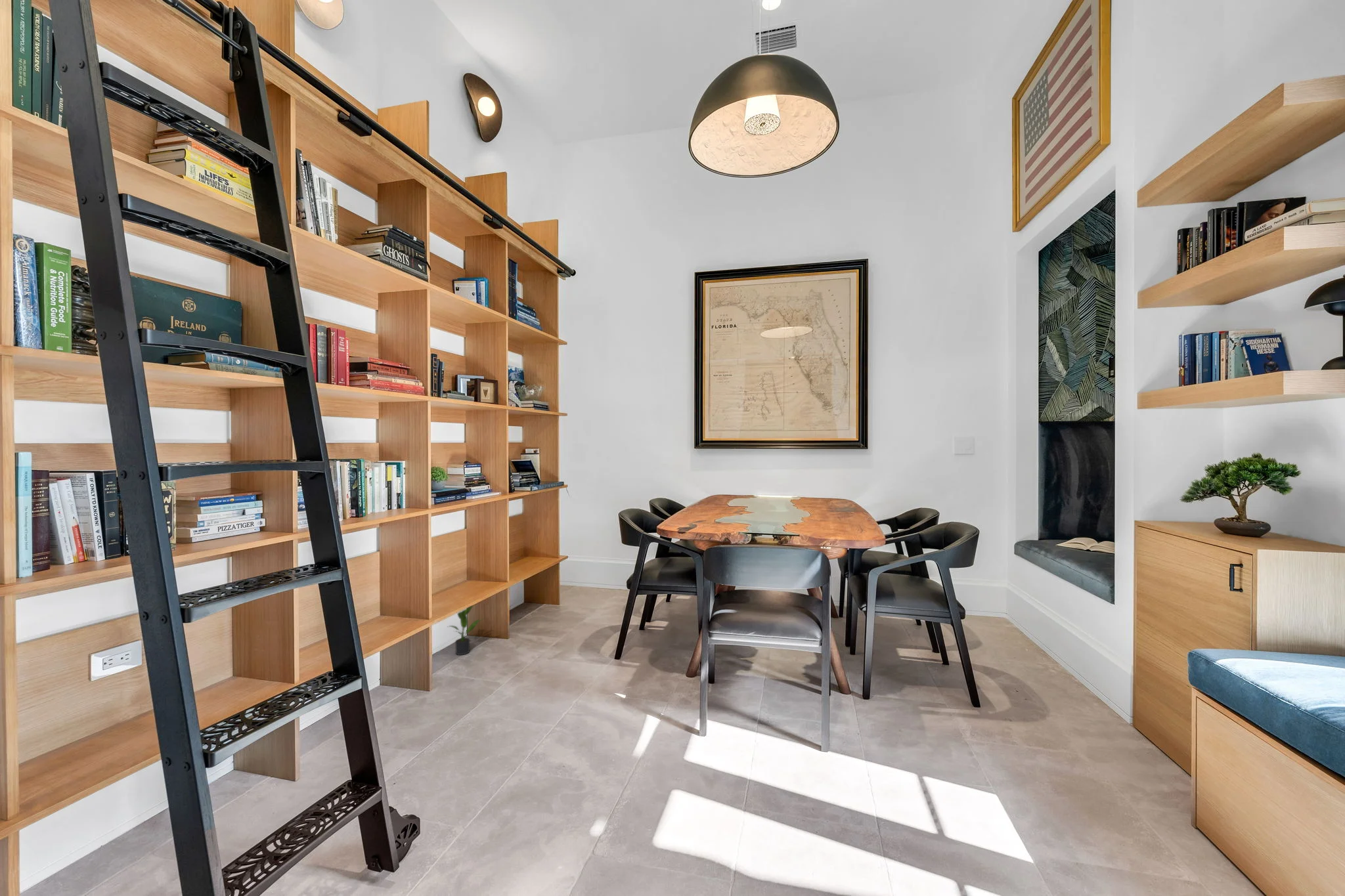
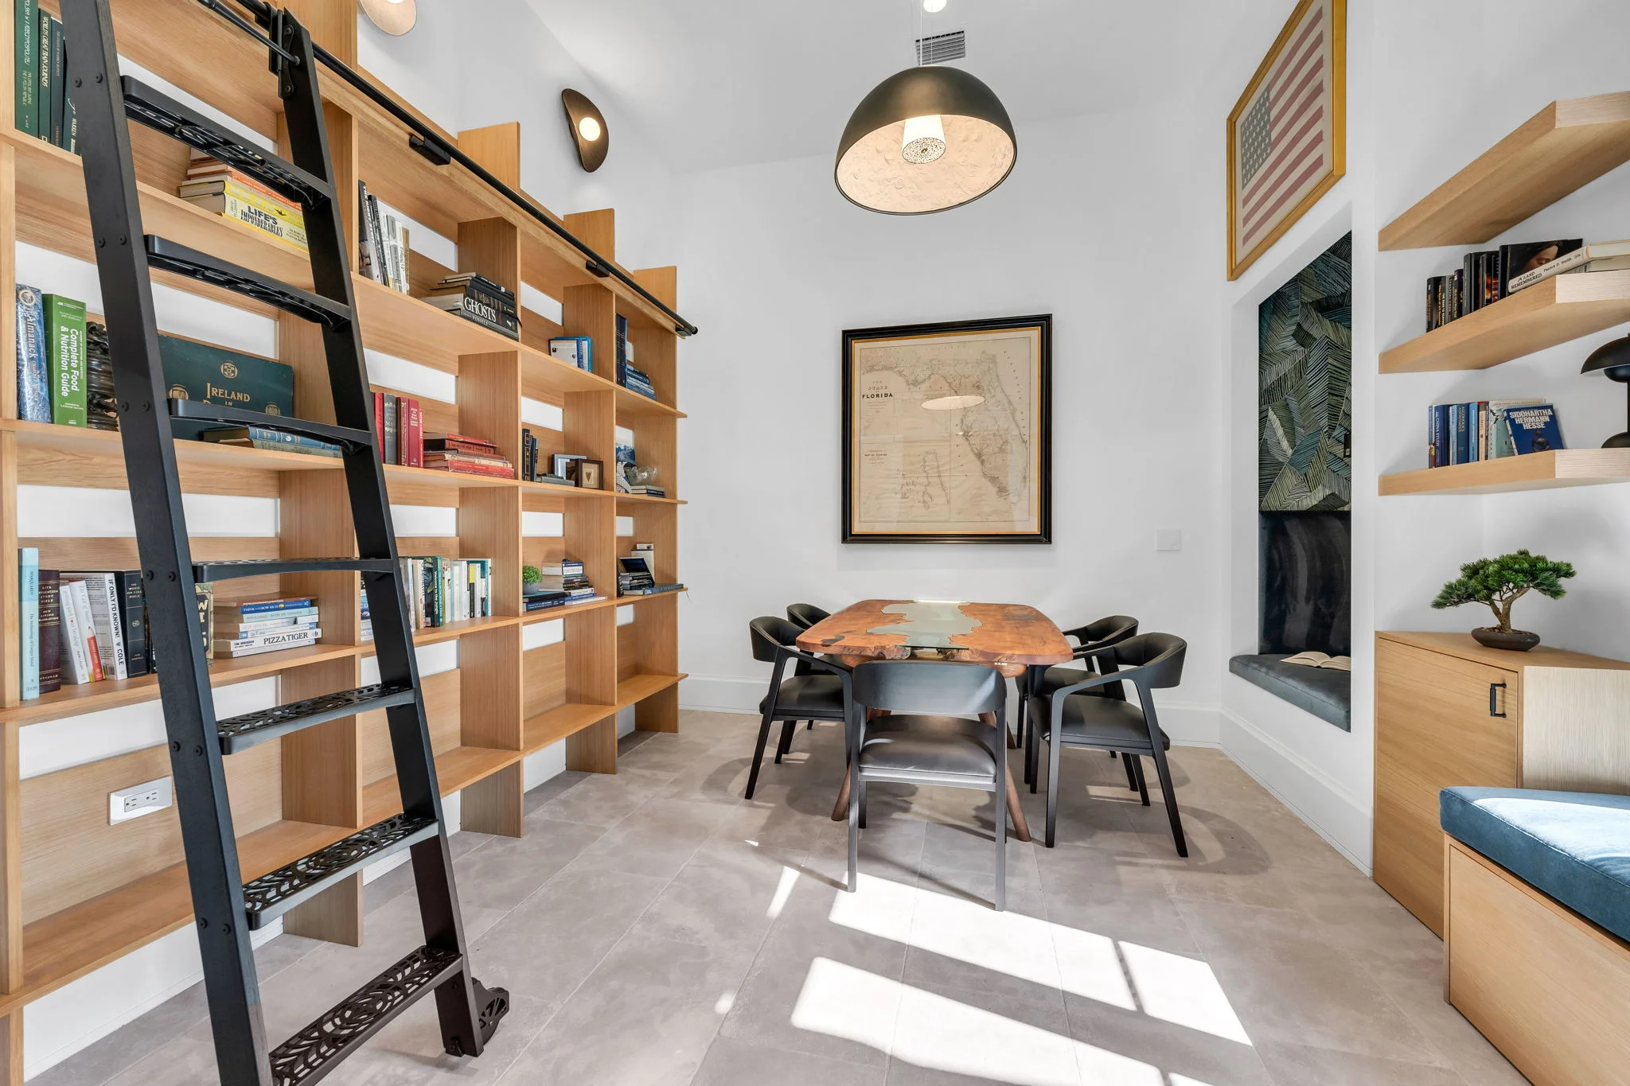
- potted plant (467, 621)
